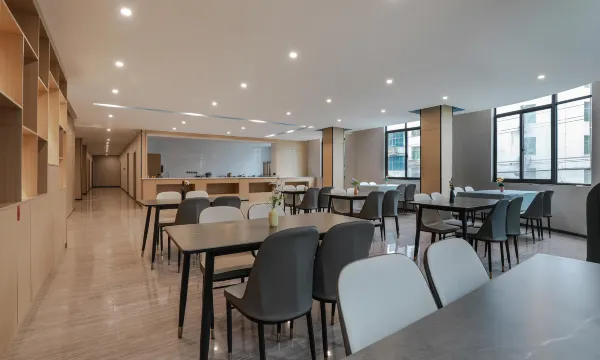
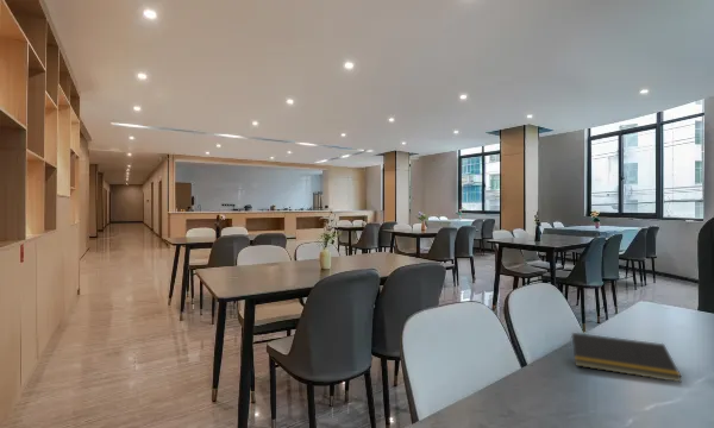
+ notepad (620, 354)
